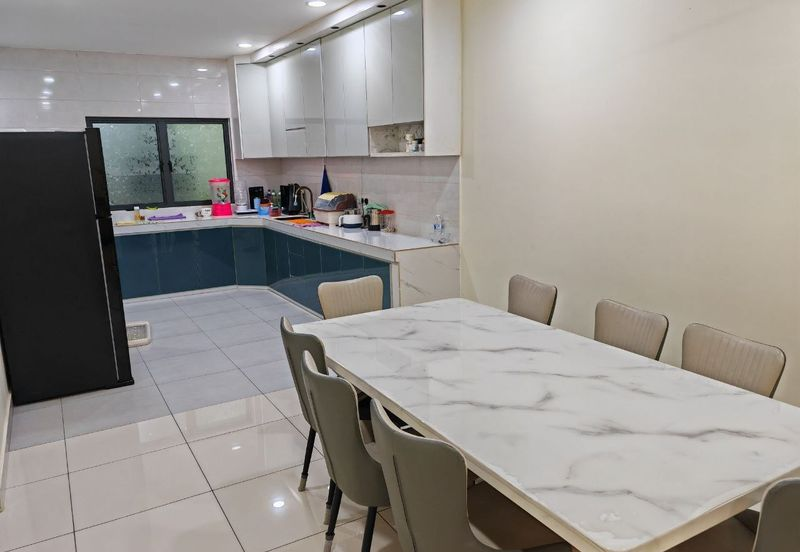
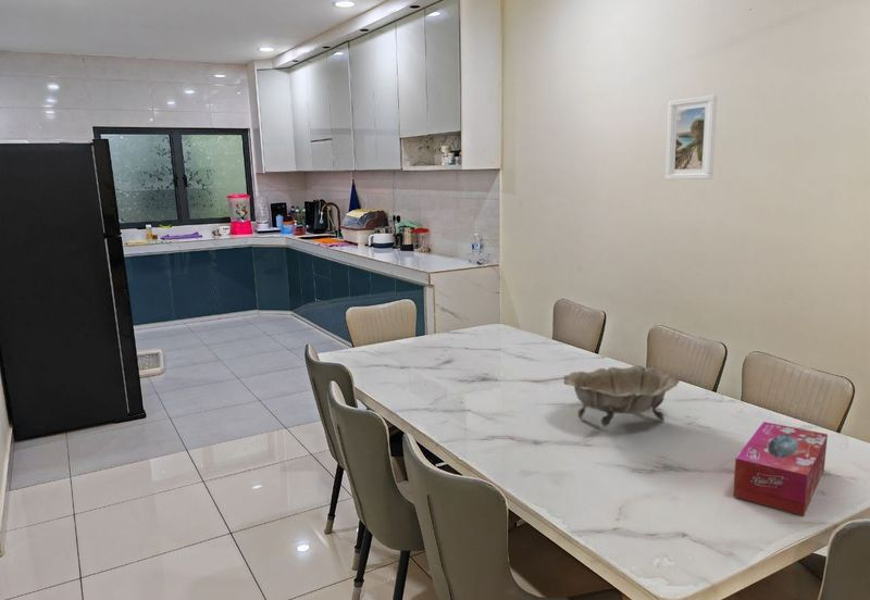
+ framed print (689, 139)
+ tissue box (781, 464)
+ decorative bowl (620, 396)
